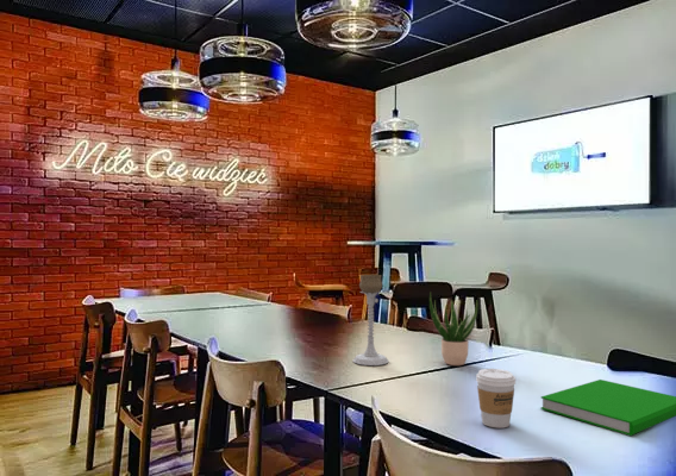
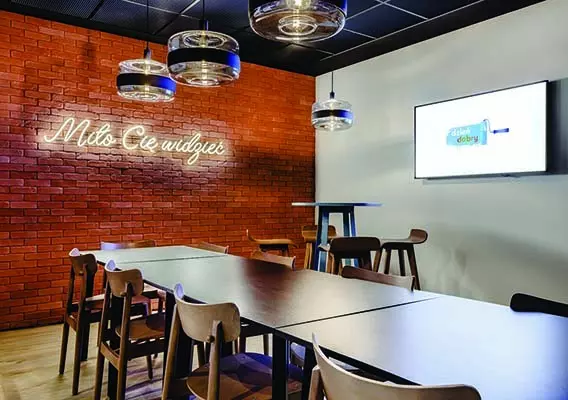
- candle holder (370, 318)
- book (614, 403)
- coffee cup (495, 396)
- potted plant (452, 326)
